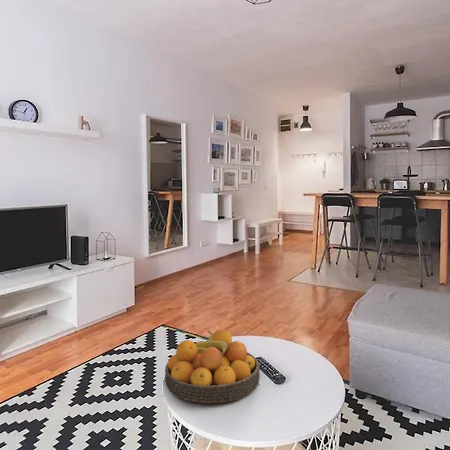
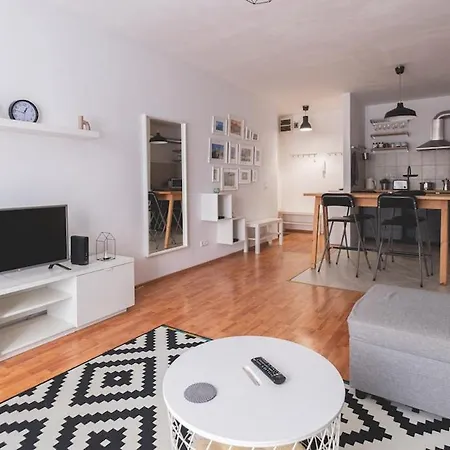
- fruit bowl (212, 358)
